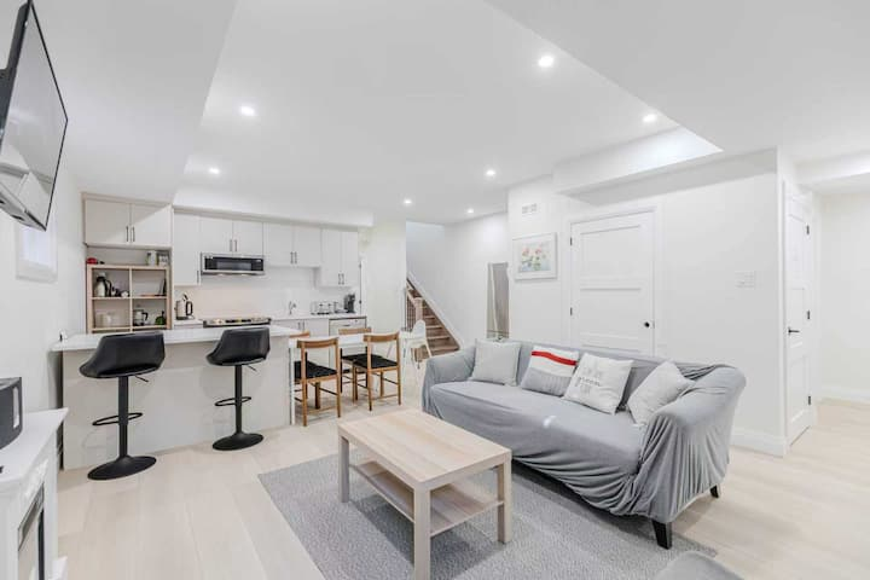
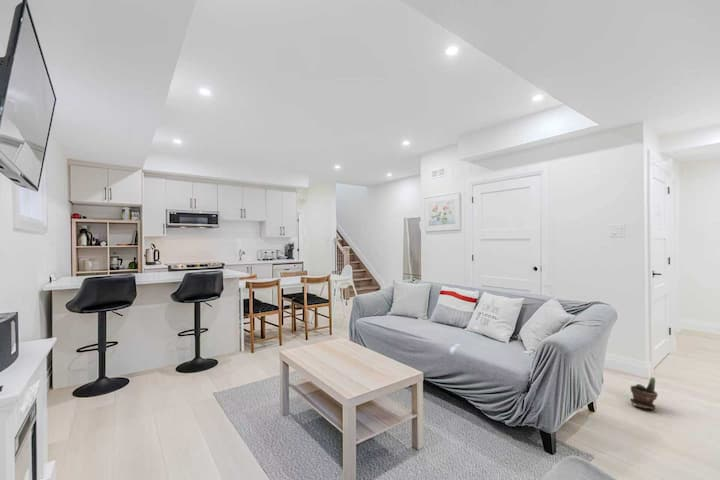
+ potted plant (643, 391)
